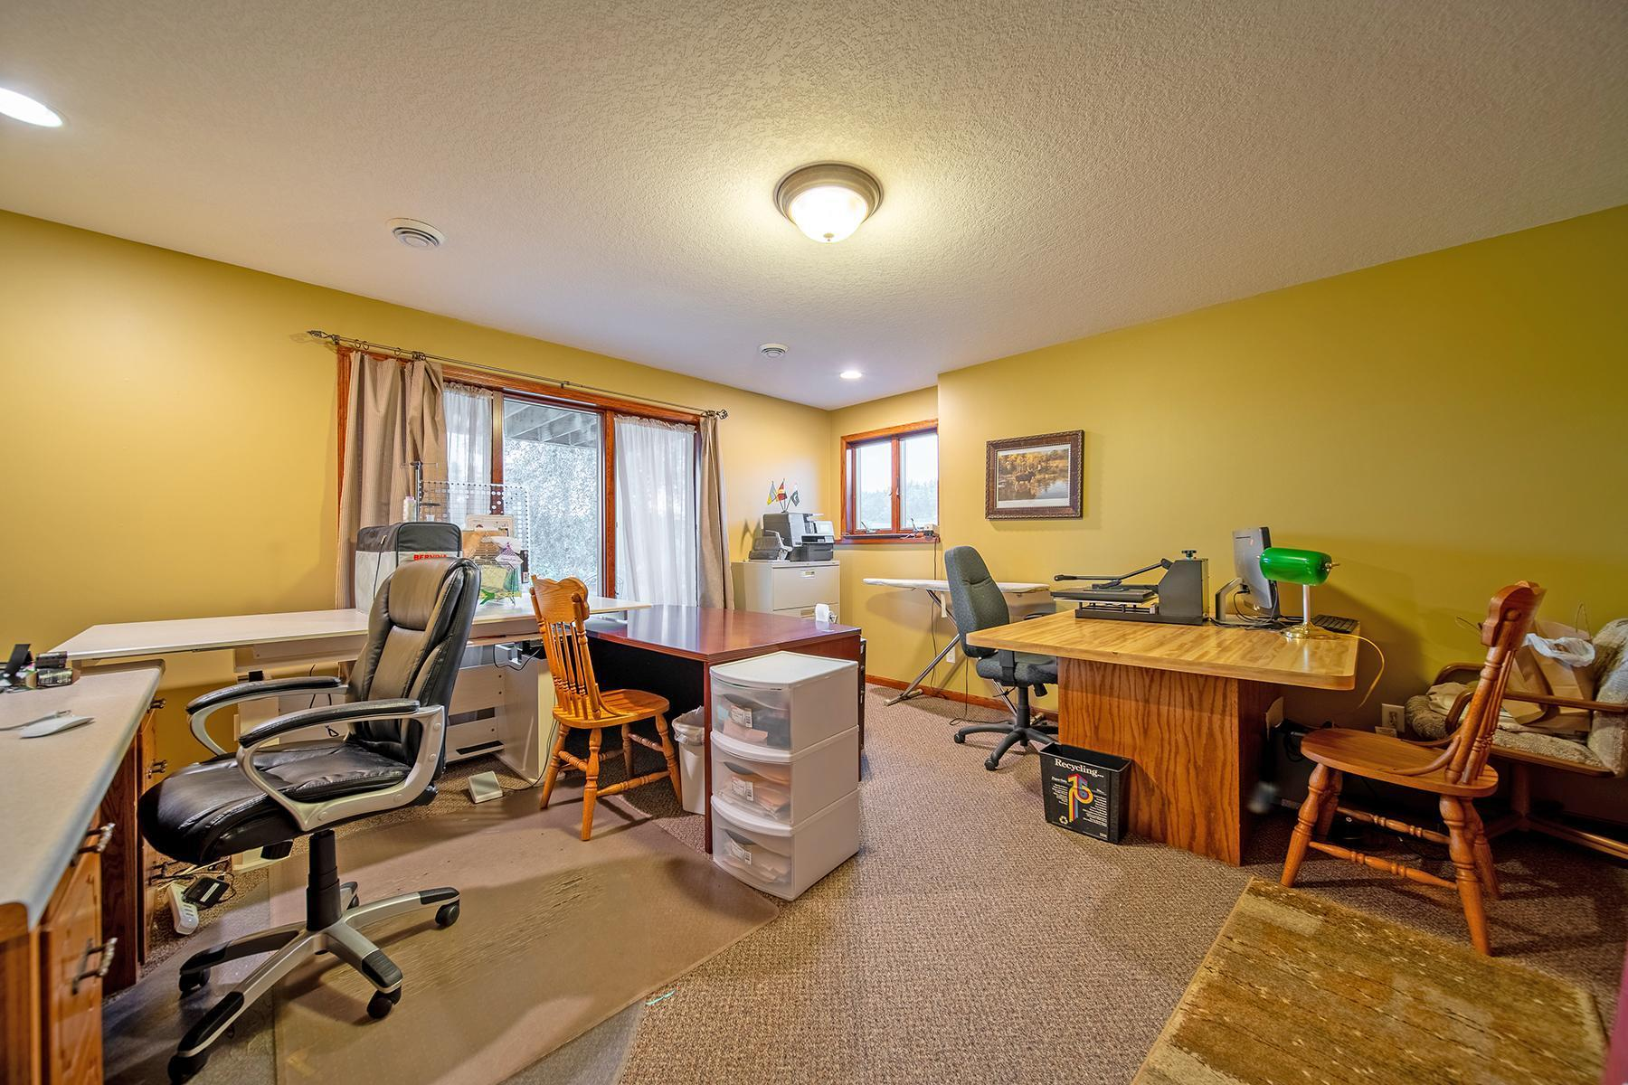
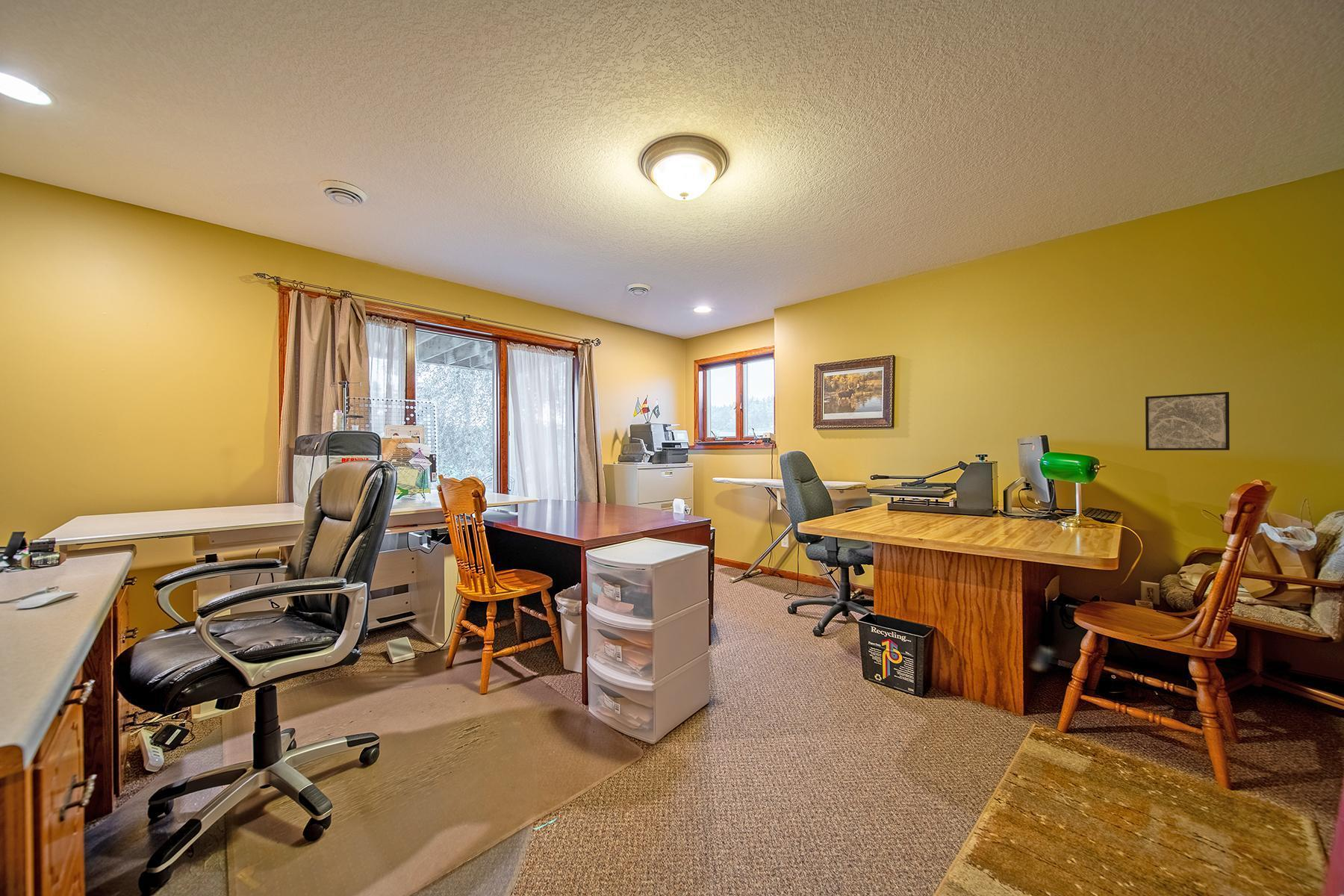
+ wall art (1185, 422)
